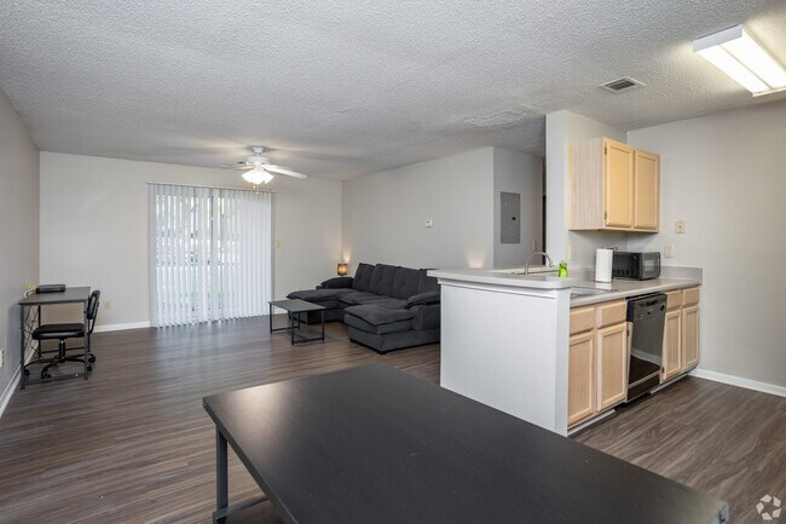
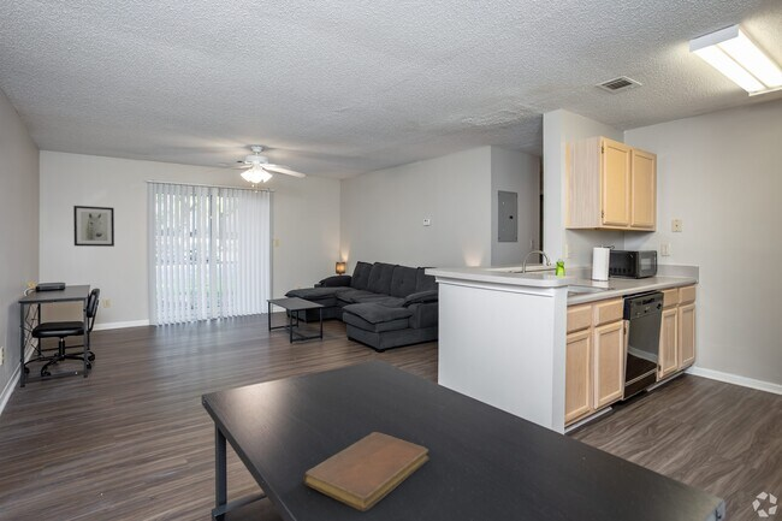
+ notebook (369, 464)
+ wall art (94, 226)
